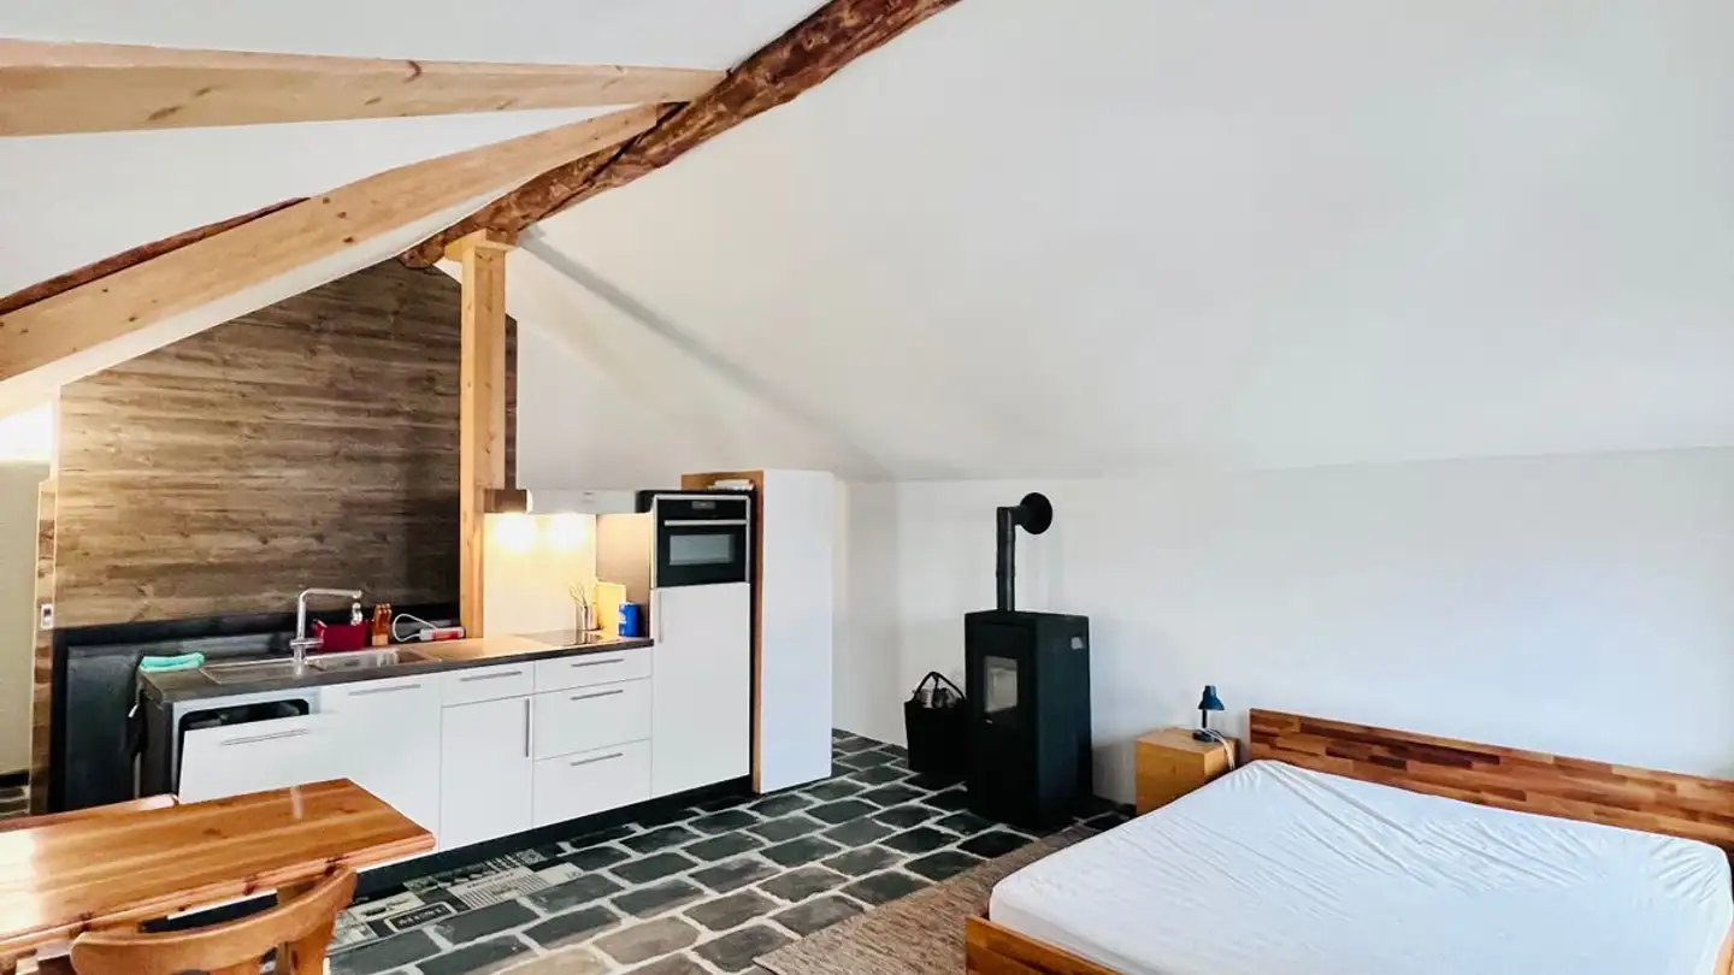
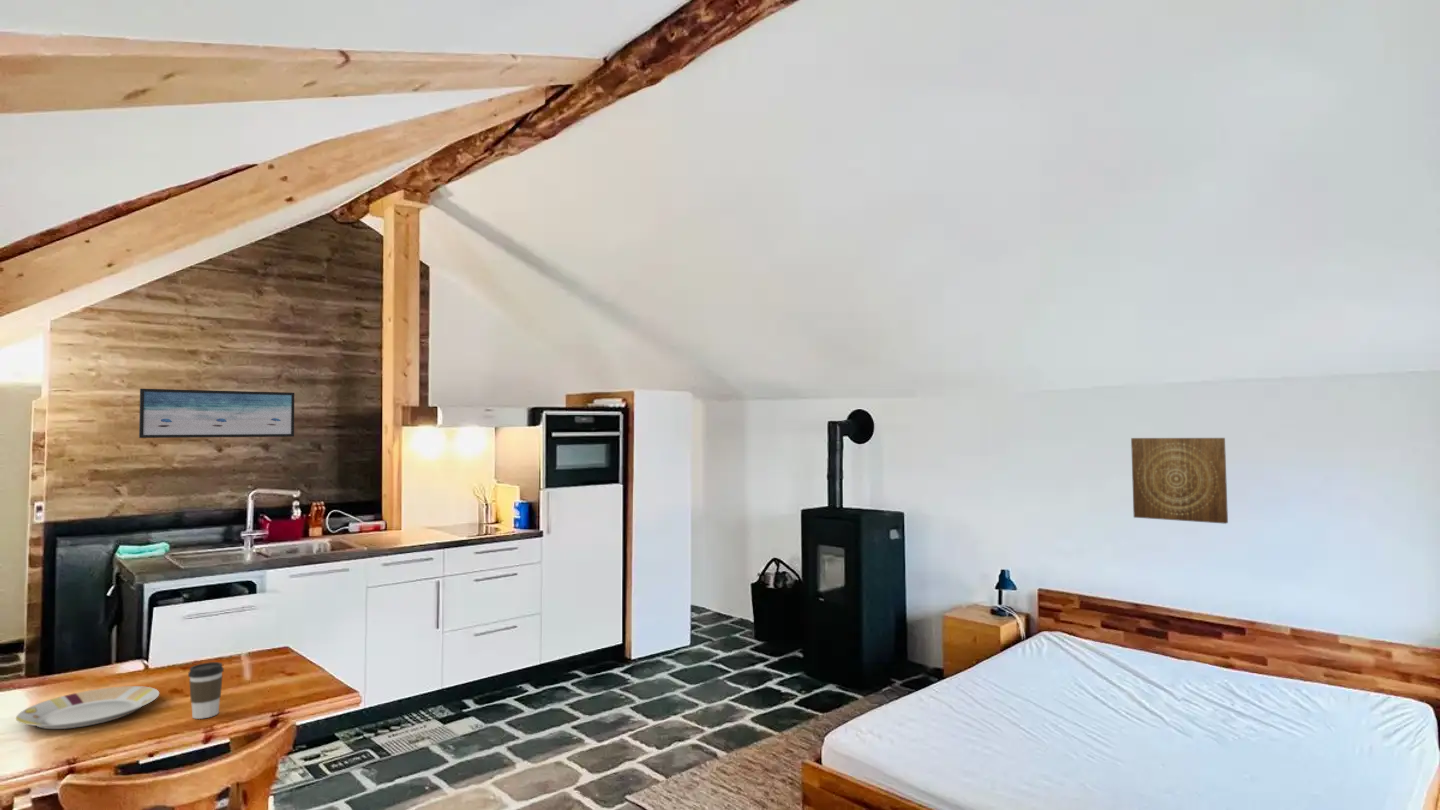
+ coffee cup (205, 690)
+ wall art (221, 414)
+ wall art (1177, 478)
+ plate (90, 708)
